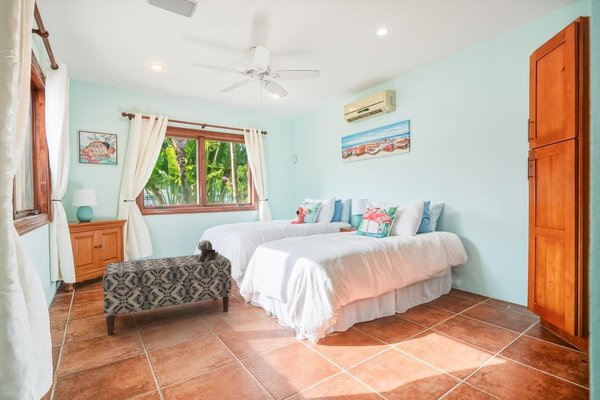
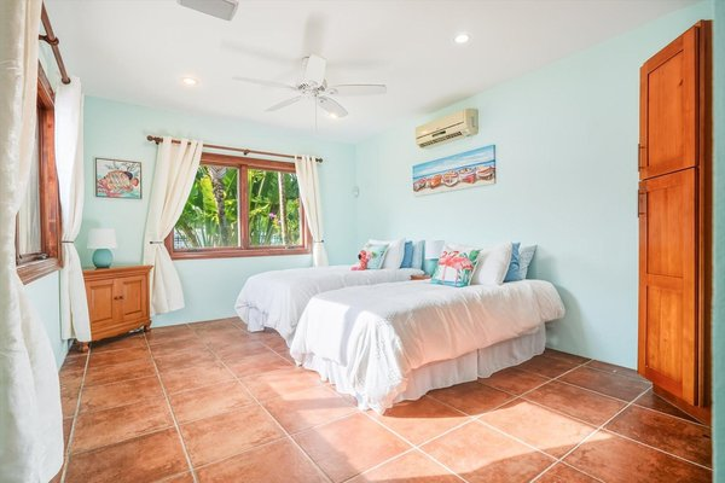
- bench (170, 287)
- plush toy (210, 248)
